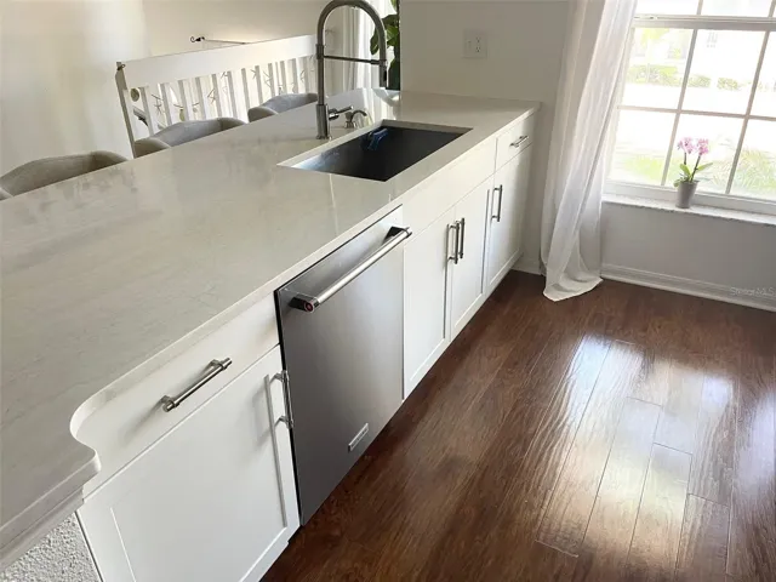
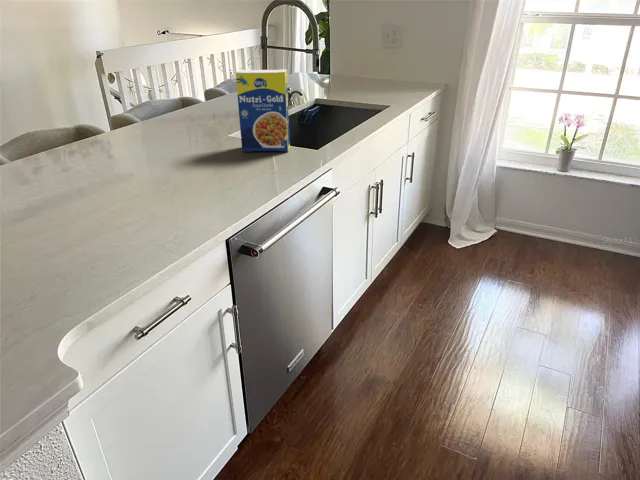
+ legume (264, 111)
